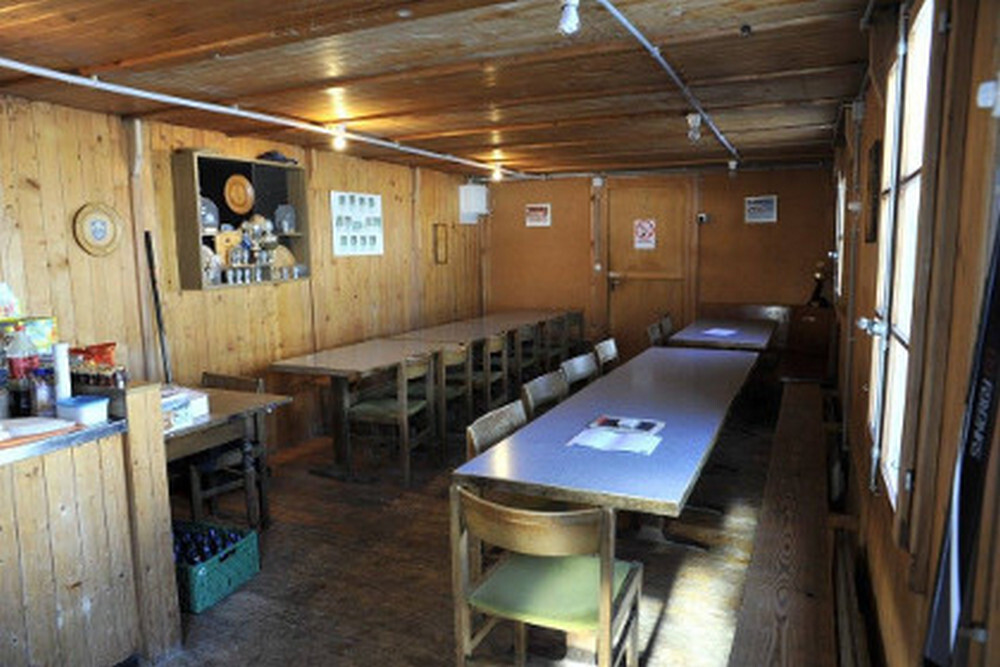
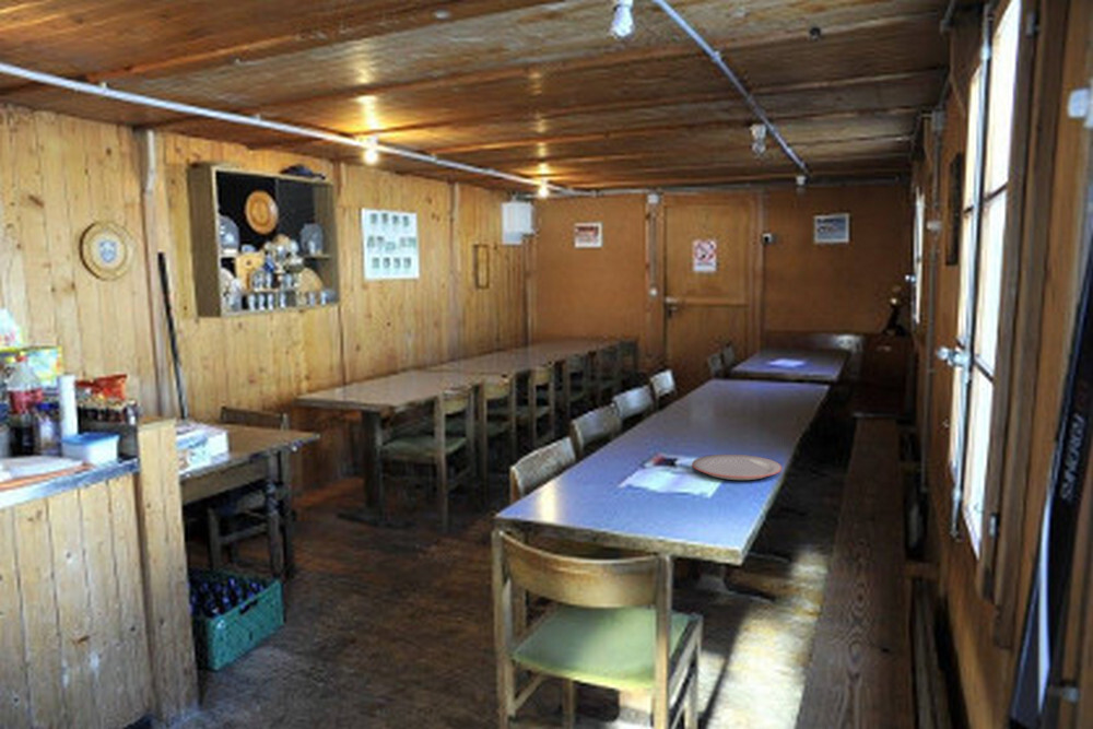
+ plate (736, 468)
